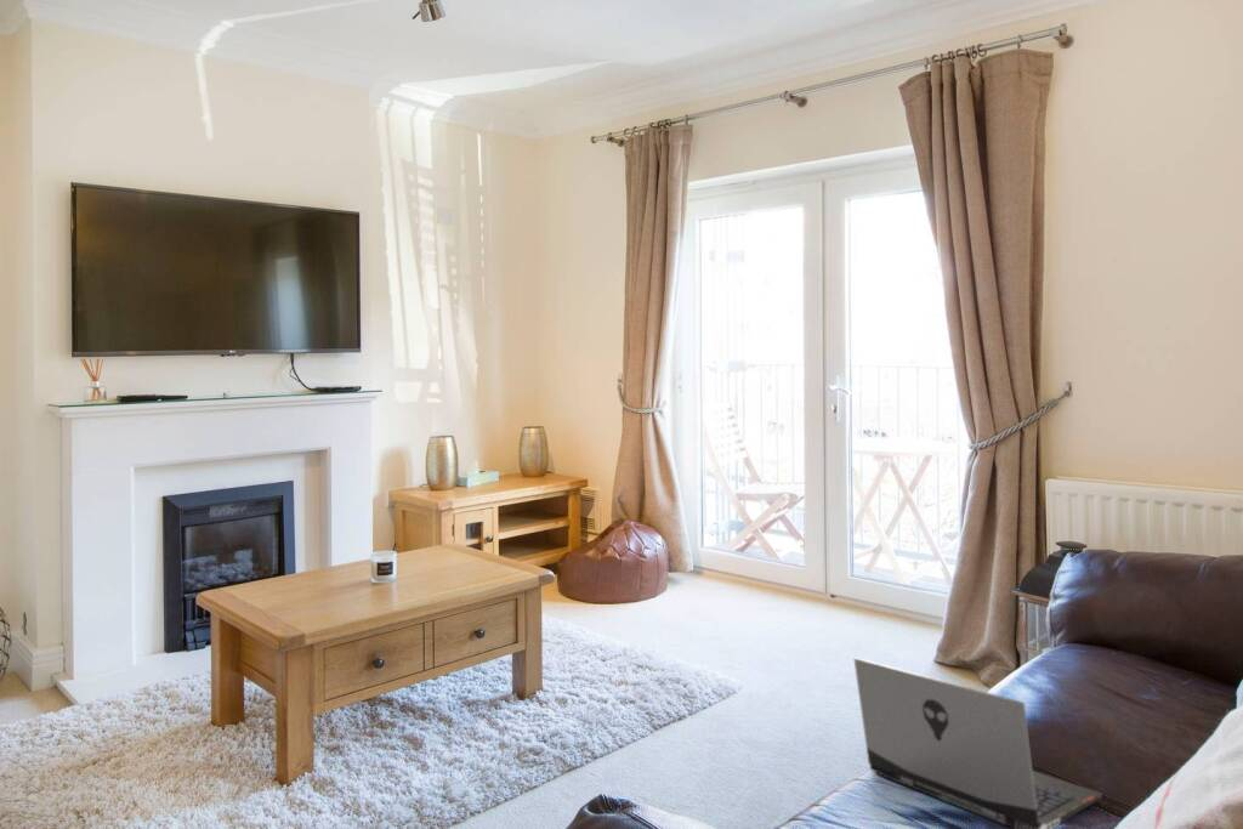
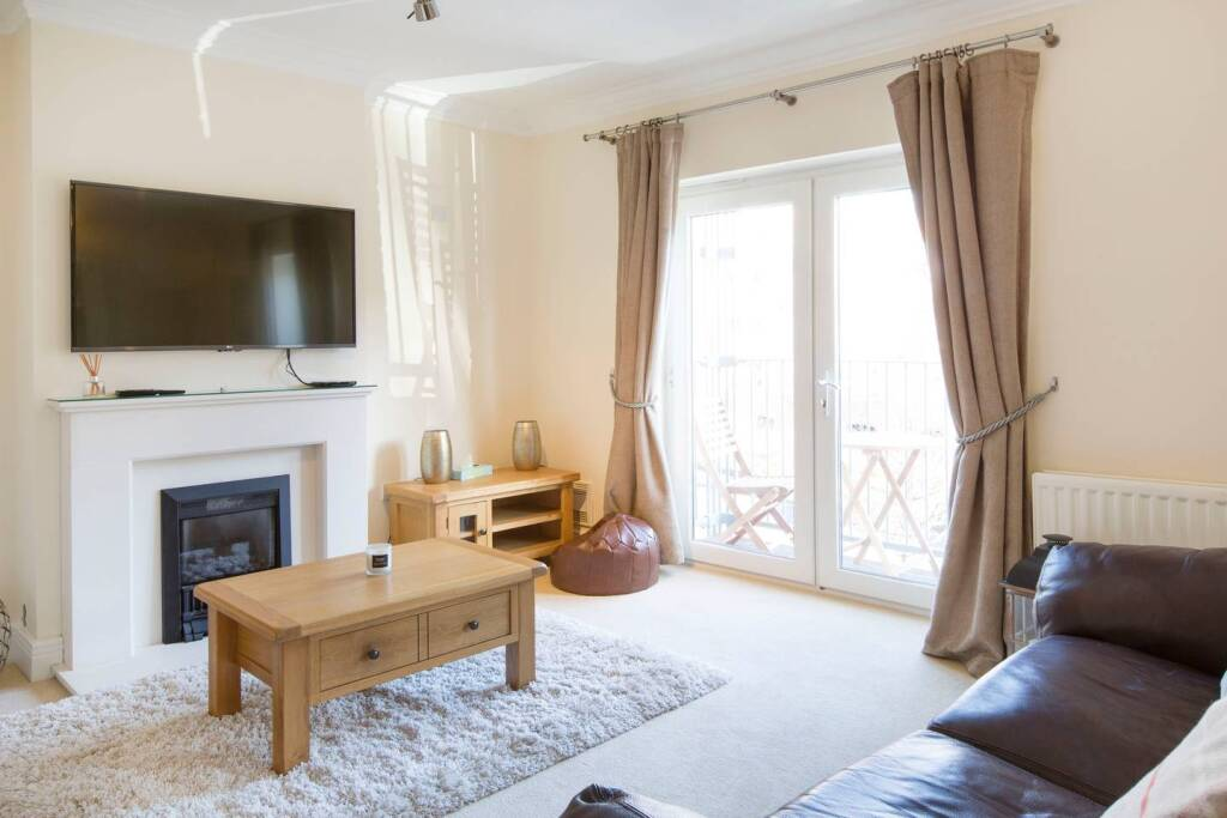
- laptop computer (972, 727)
